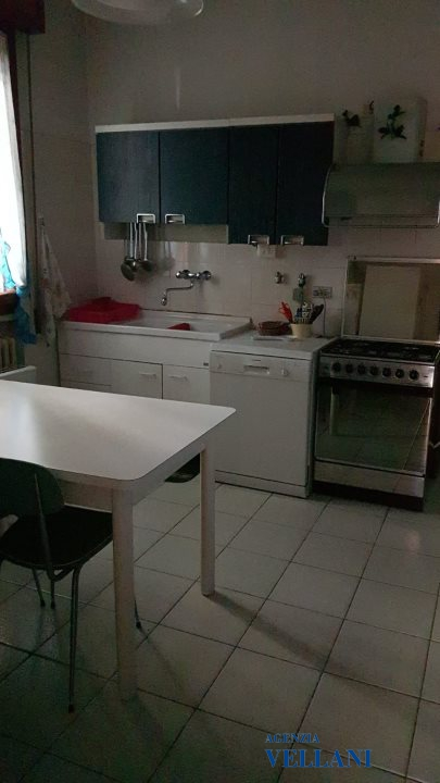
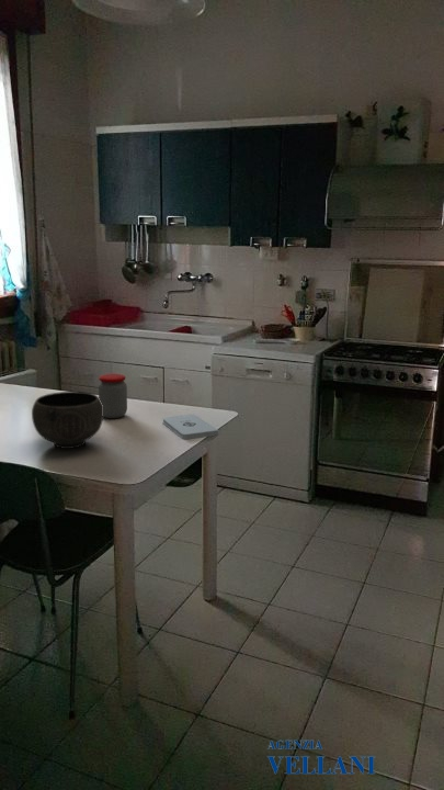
+ jar (112, 395)
+ bowl (68, 421)
+ notepad (189, 426)
